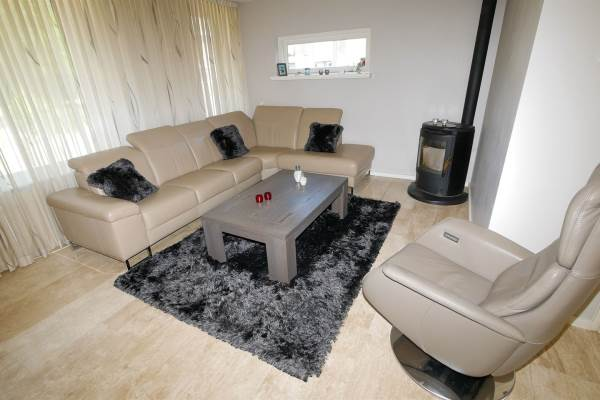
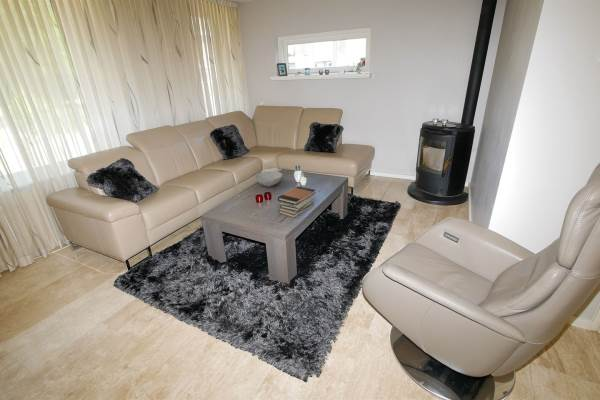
+ bowl (269, 180)
+ book stack (297, 201)
